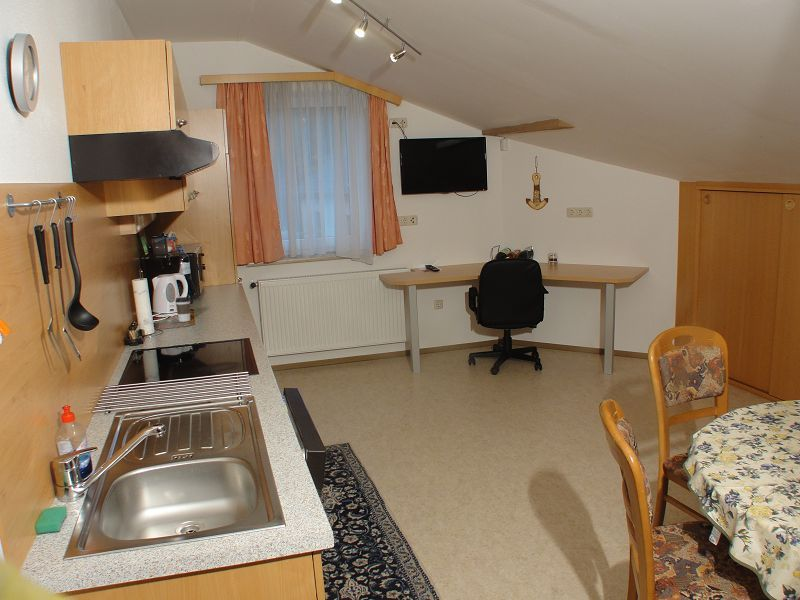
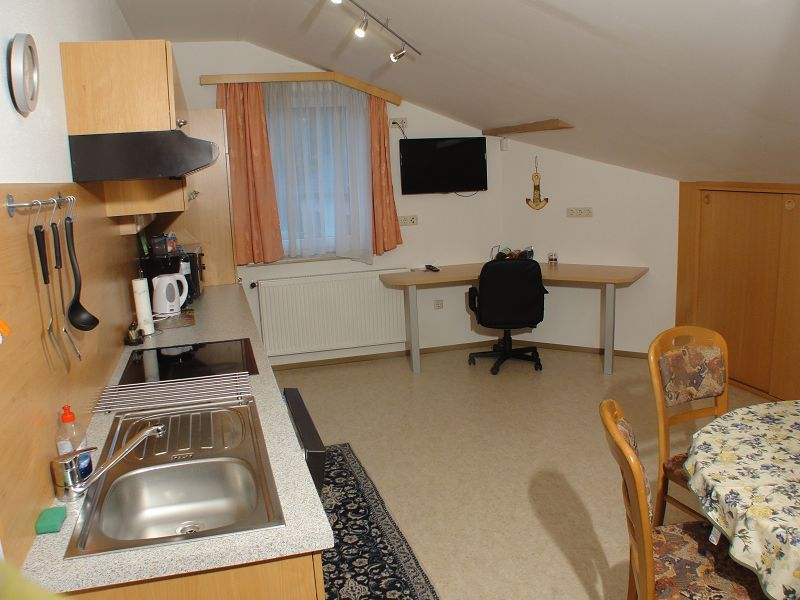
- coffee cup (183, 309)
